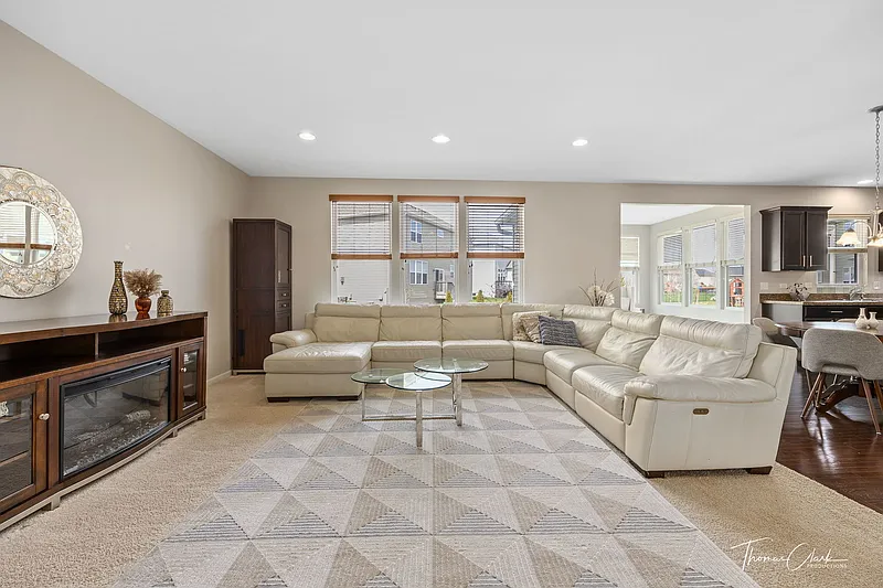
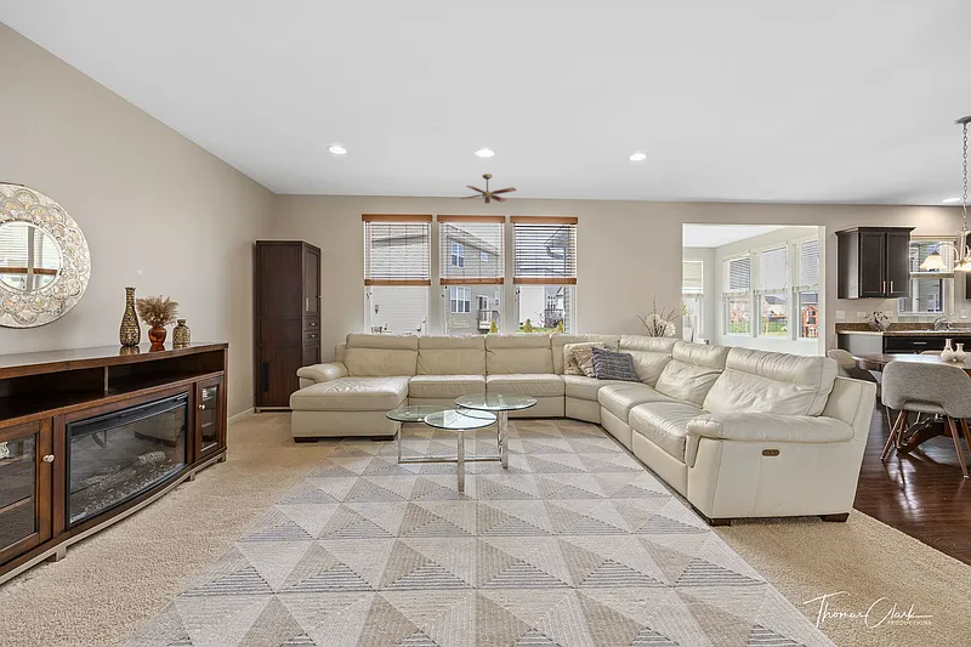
+ ceiling fan (487, 189)
